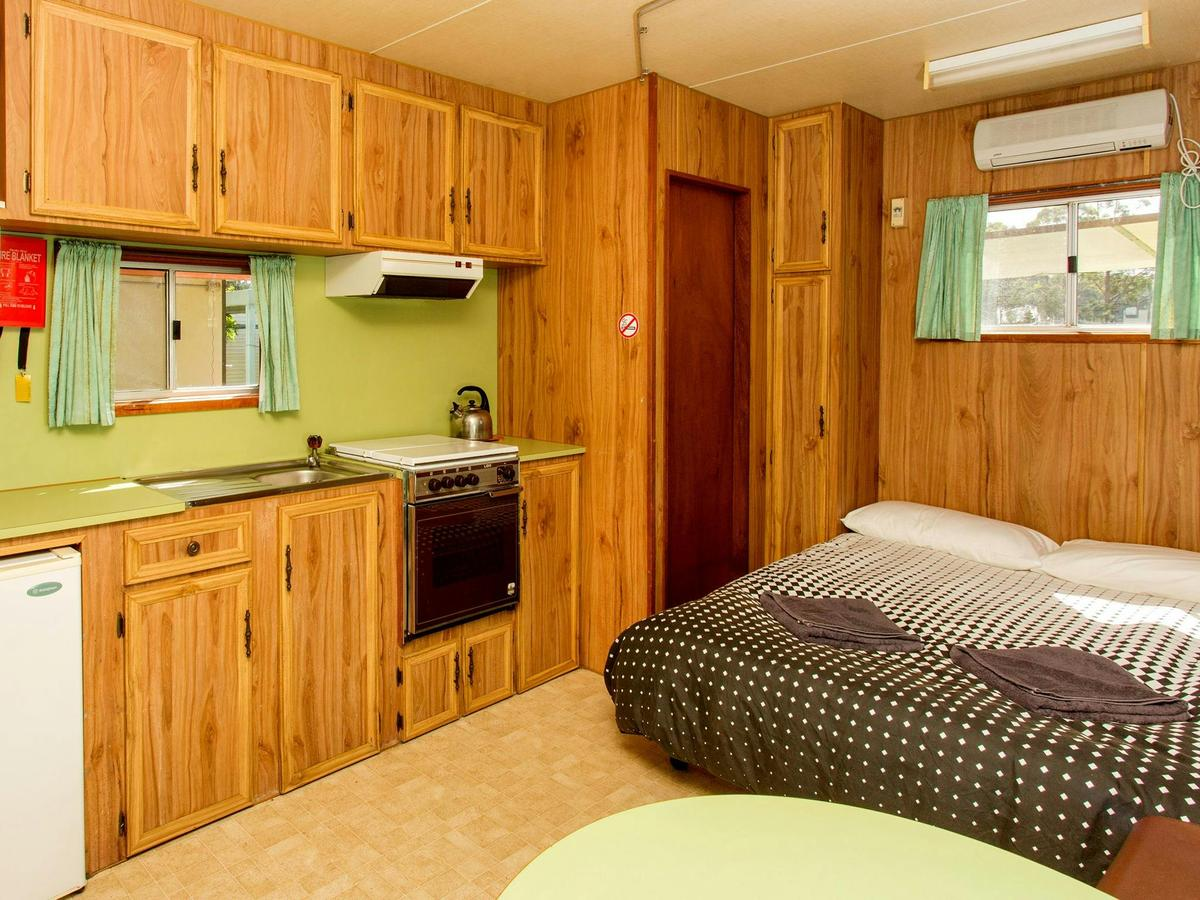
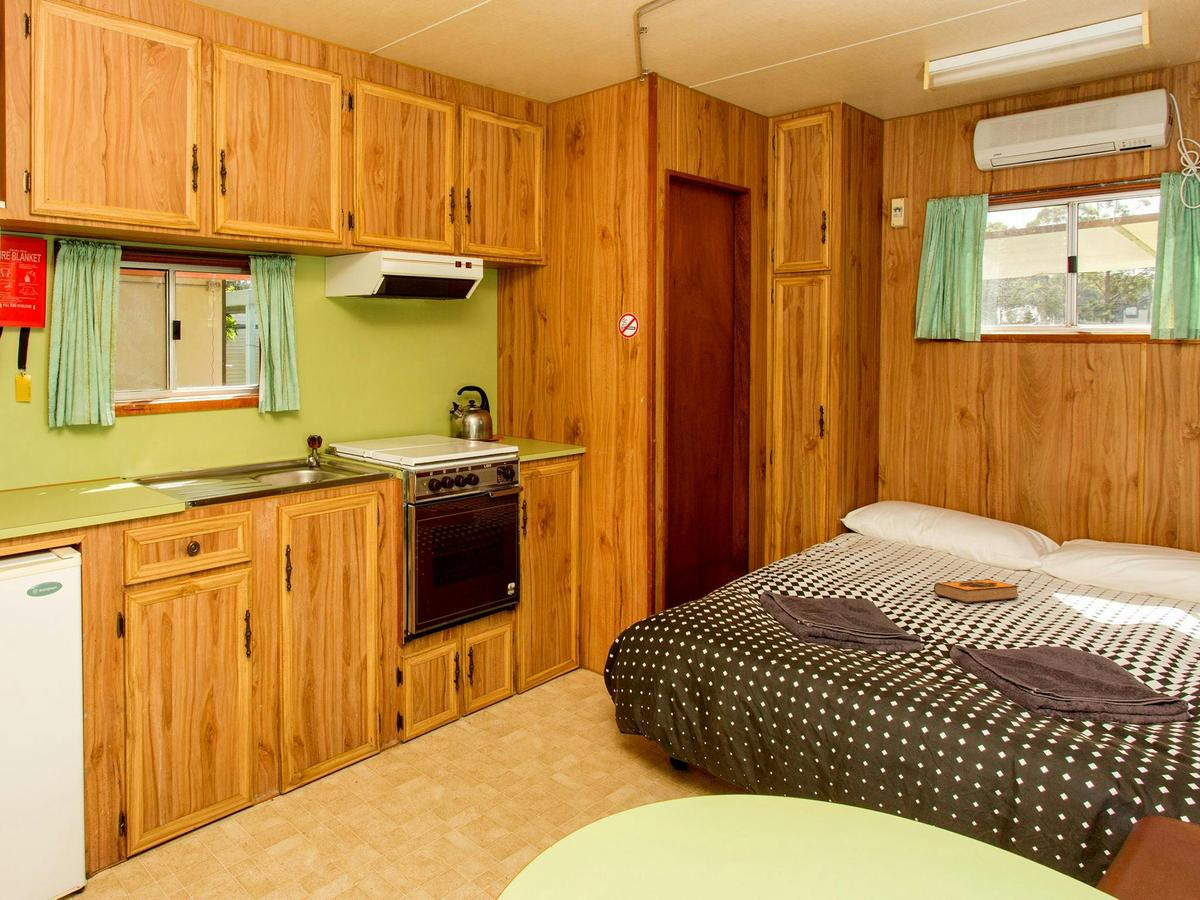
+ hardback book (975, 590)
